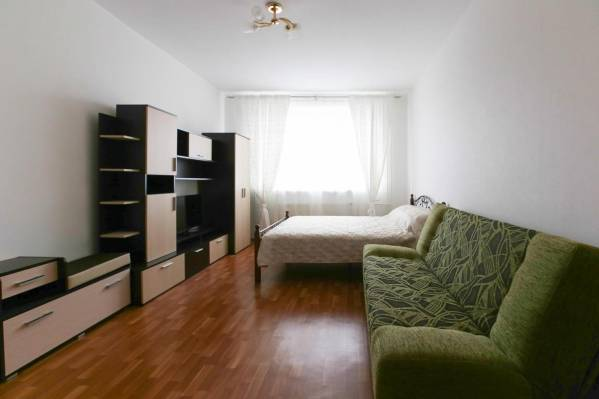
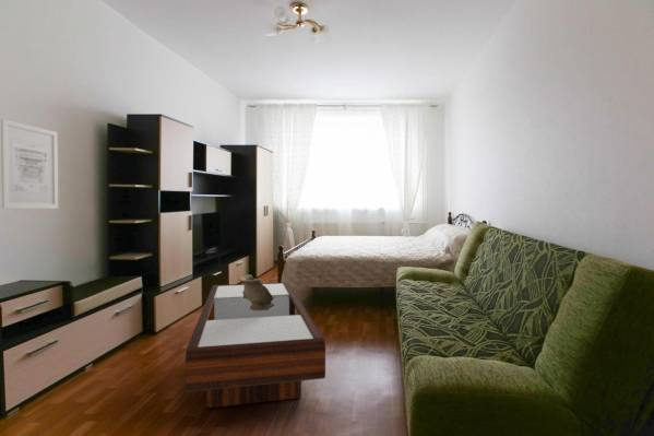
+ decorative bowl (255, 290)
+ coffee table (253, 341)
+ wall art (32, 167)
